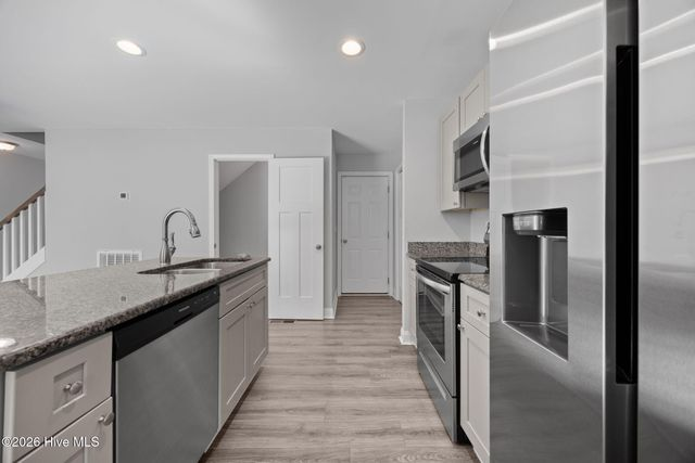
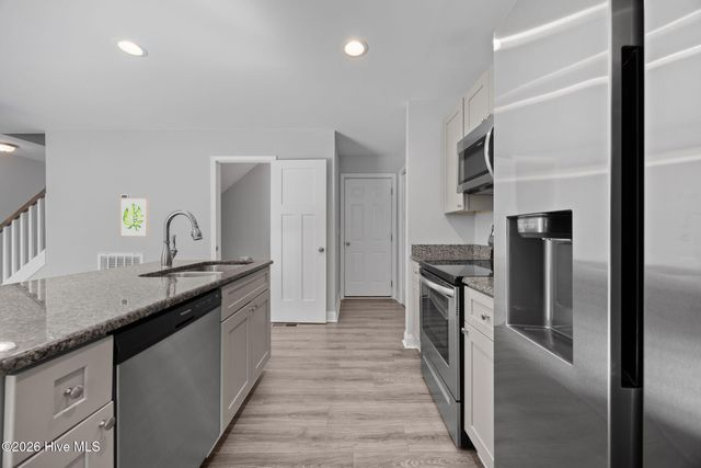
+ wall art (134, 217)
